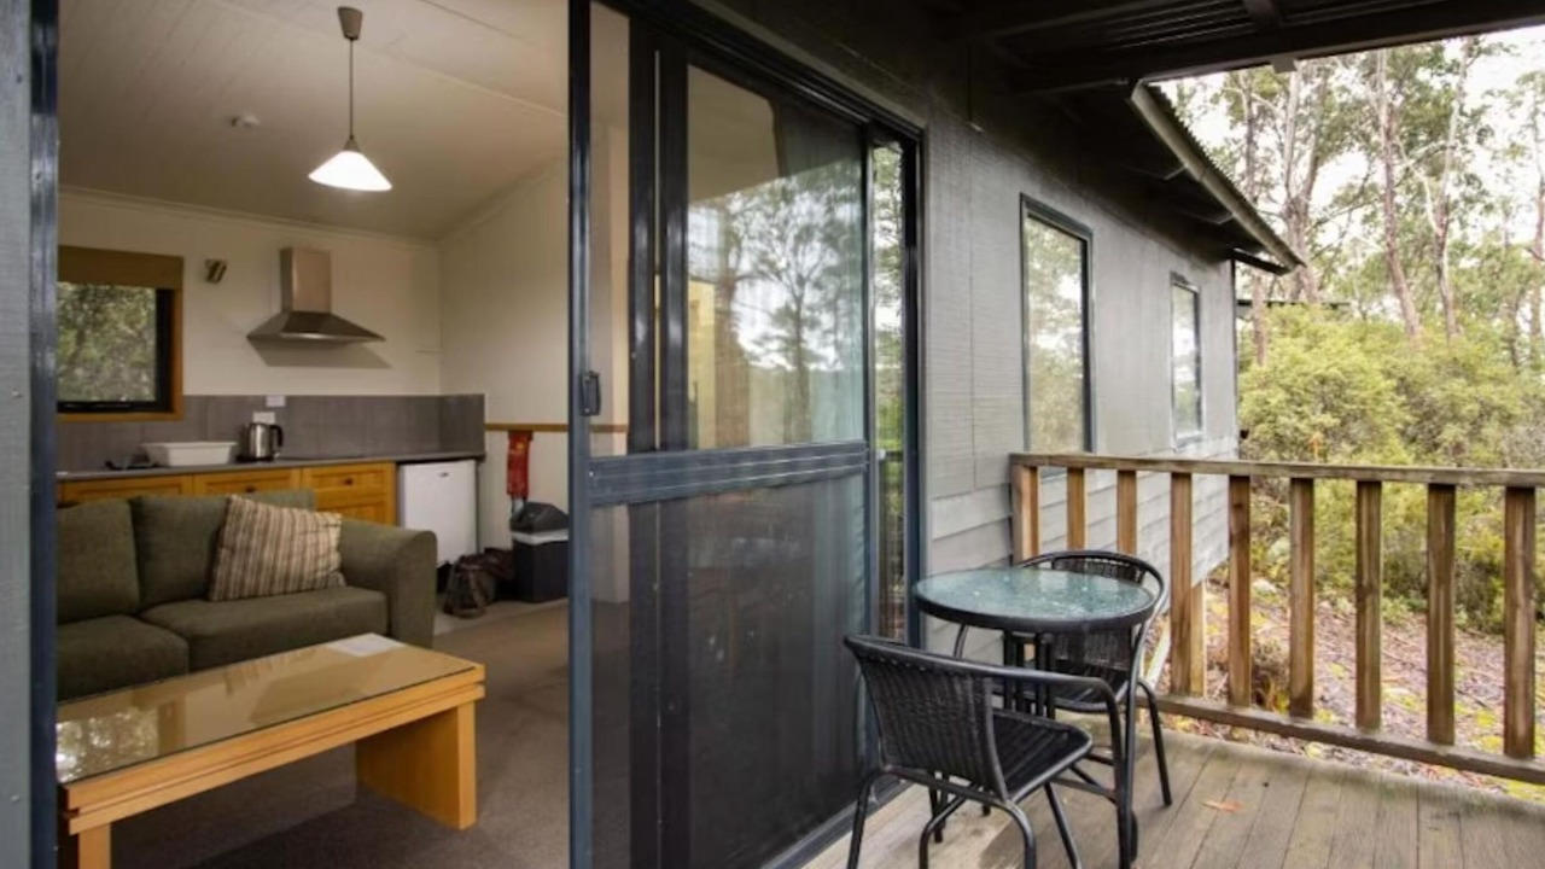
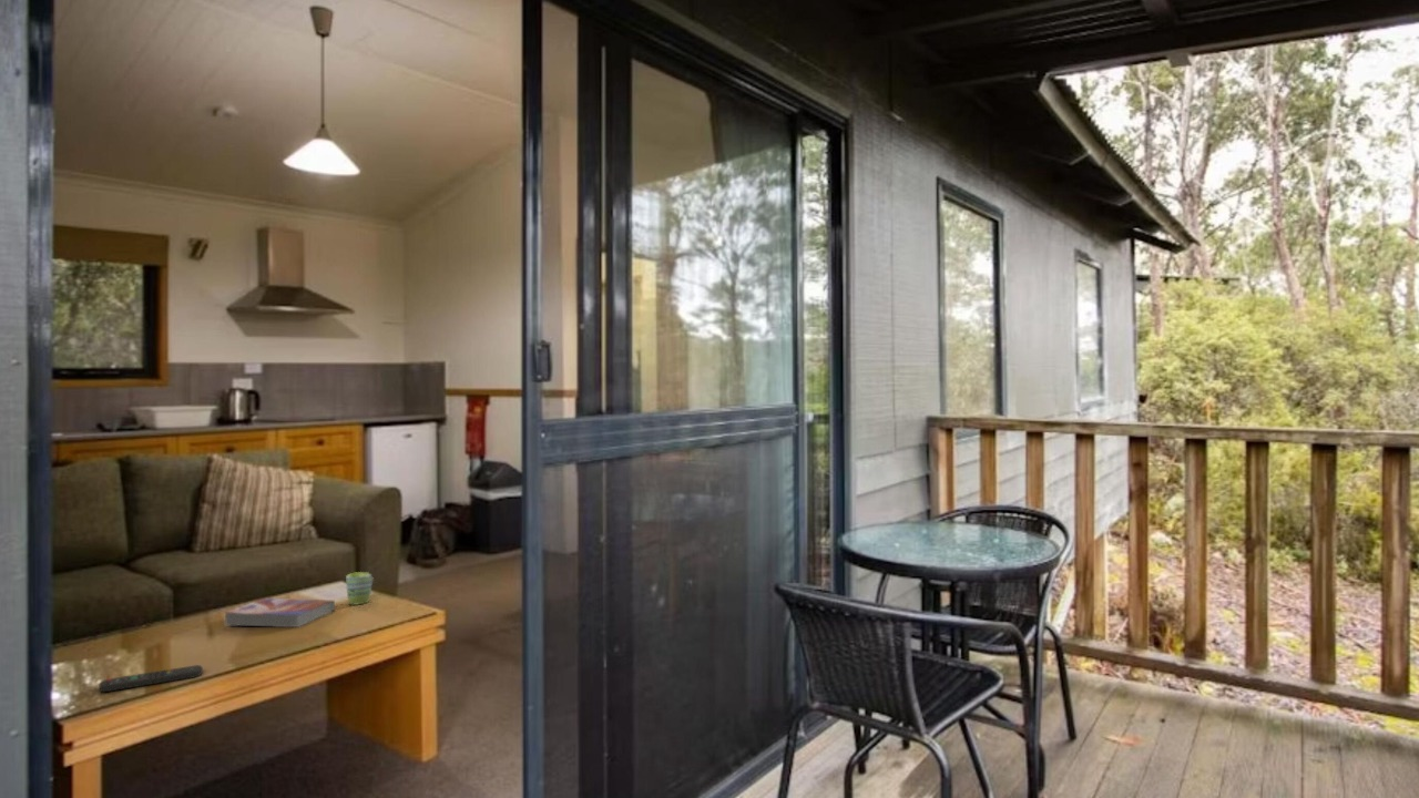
+ textbook (280, 612)
+ mug (361, 586)
+ remote control (152, 677)
